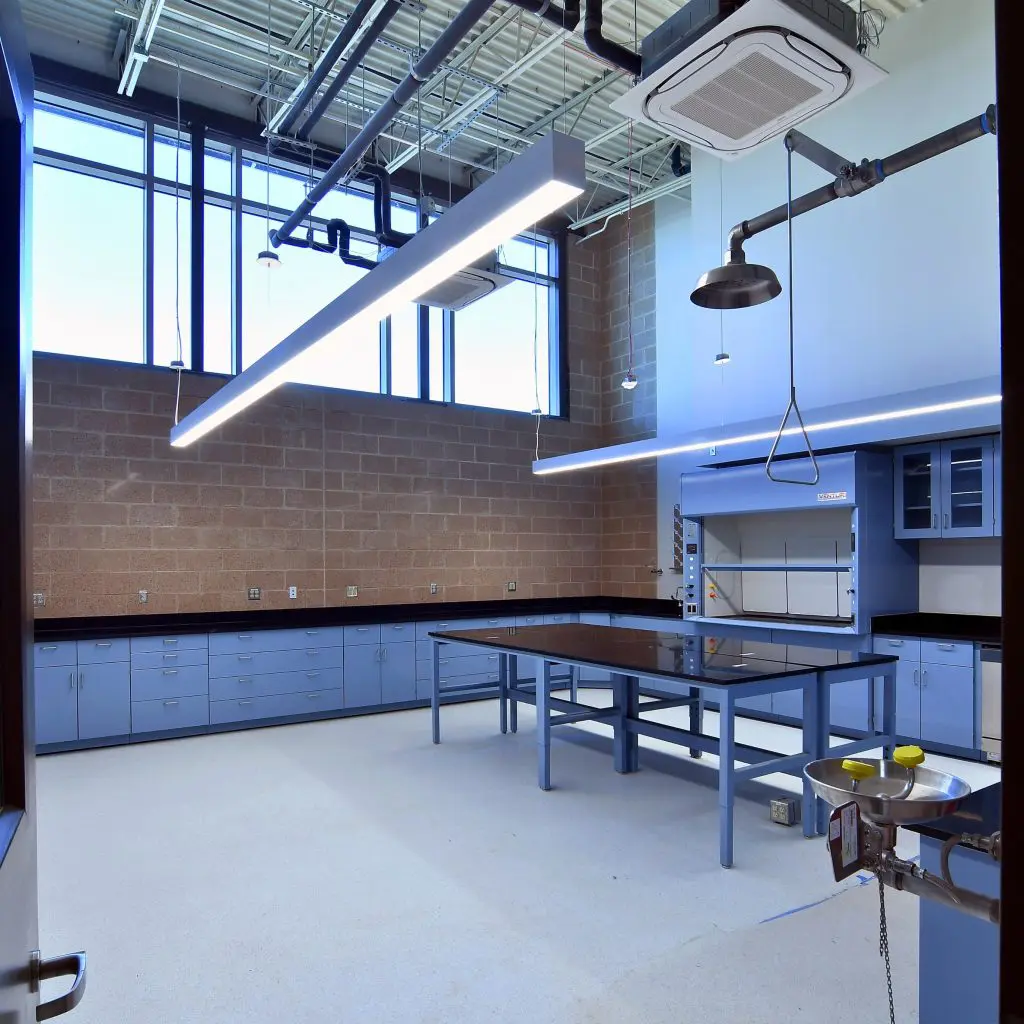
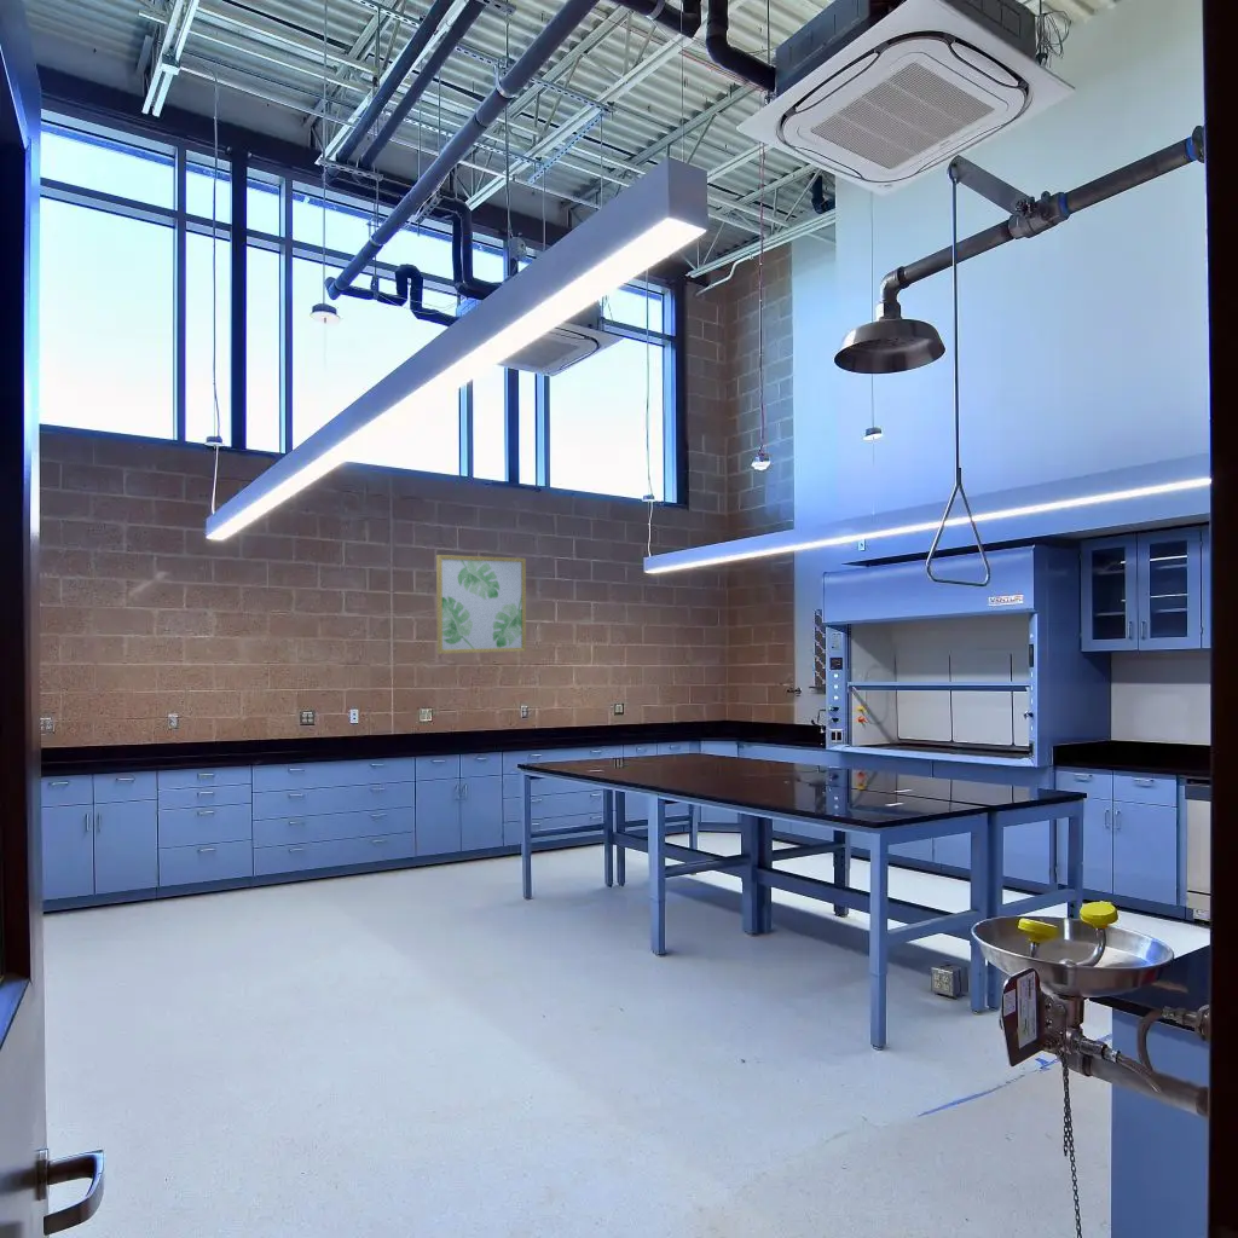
+ wall art (482, 604)
